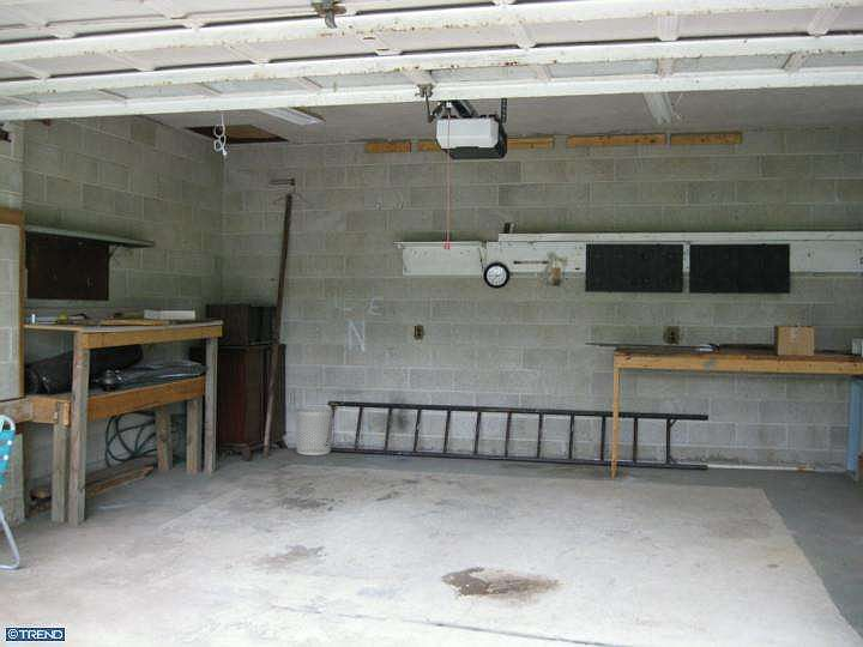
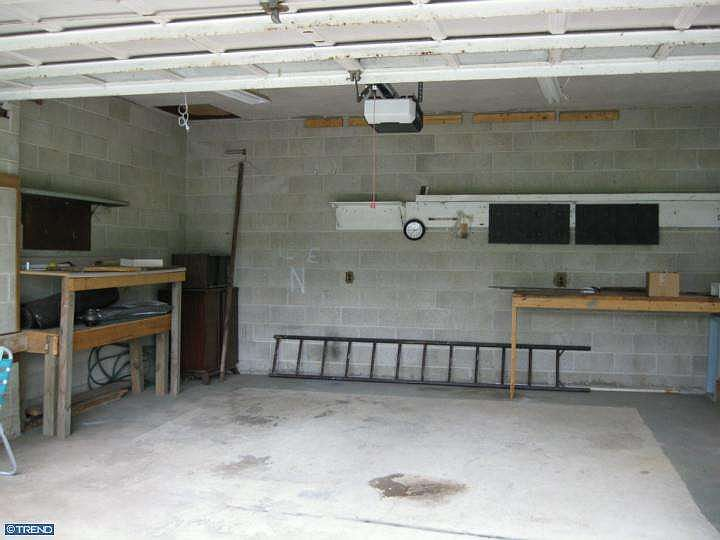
- waste bin (313, 431)
